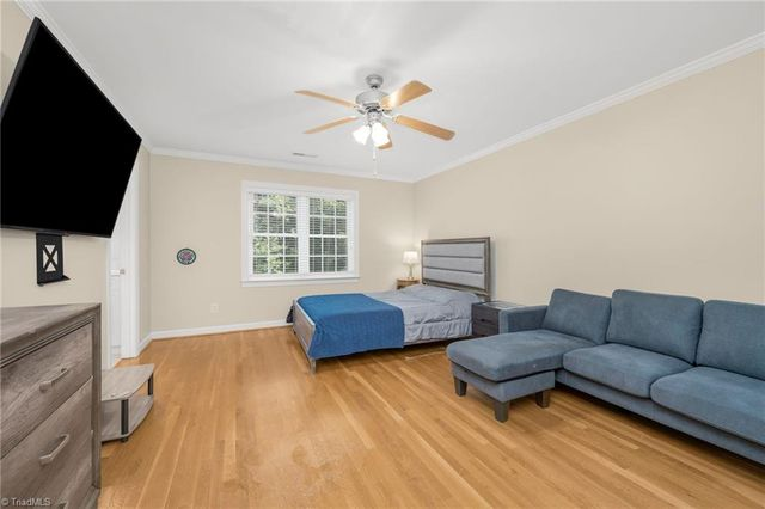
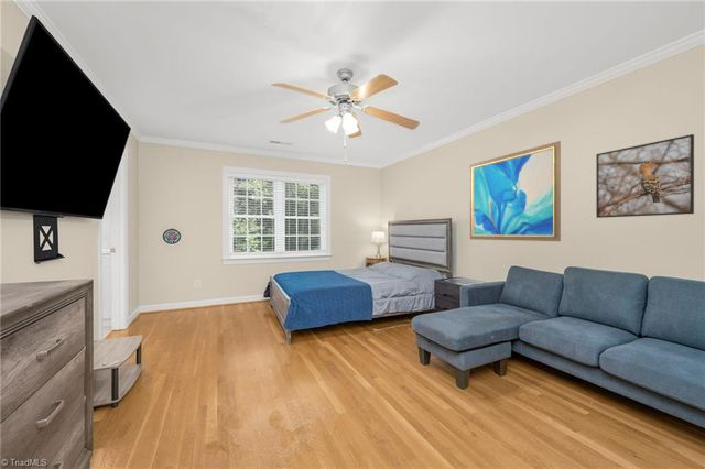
+ wall art (508, 197)
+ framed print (639, 181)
